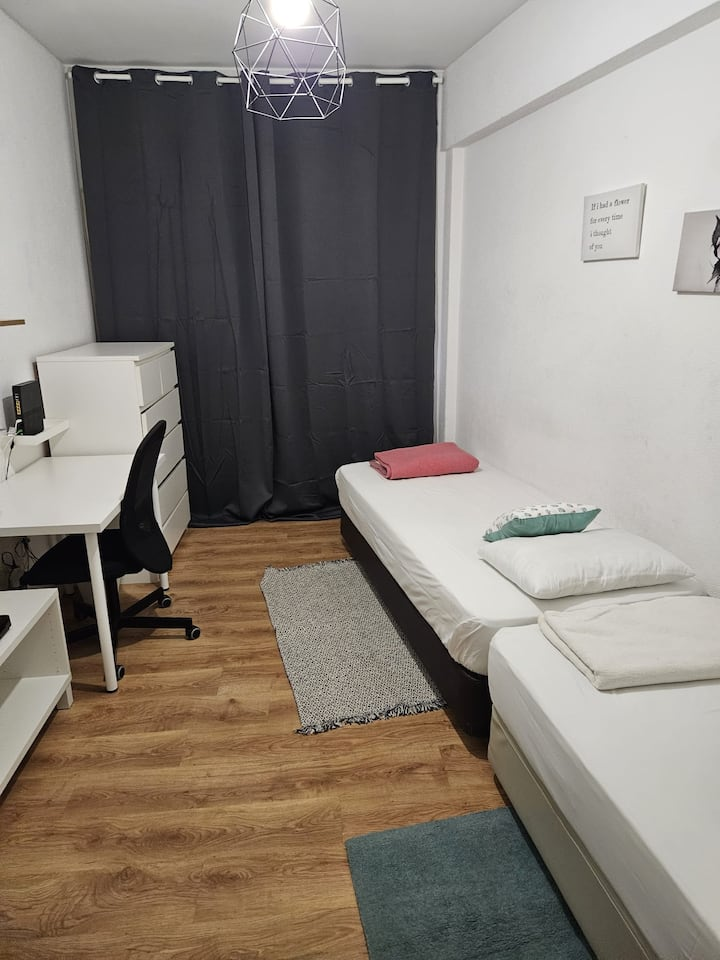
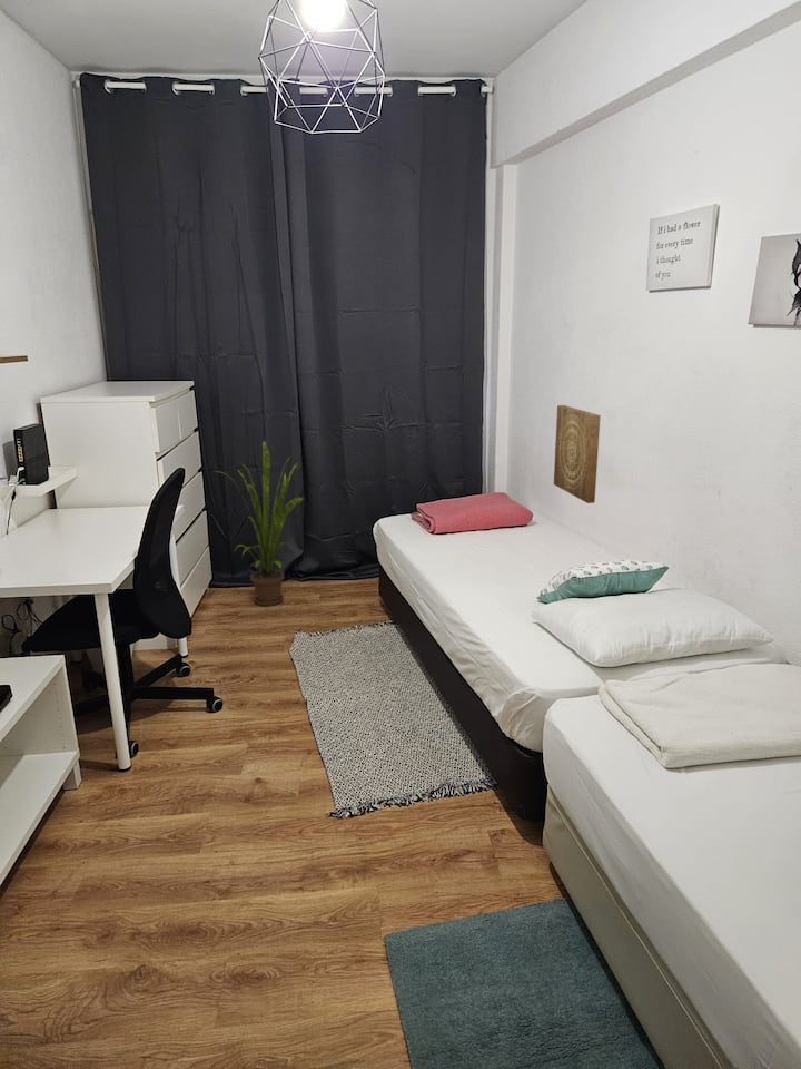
+ wall art (575, 452)
+ house plant (261, 524)
